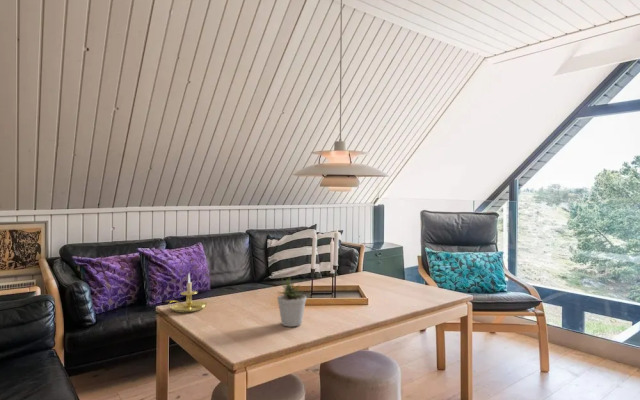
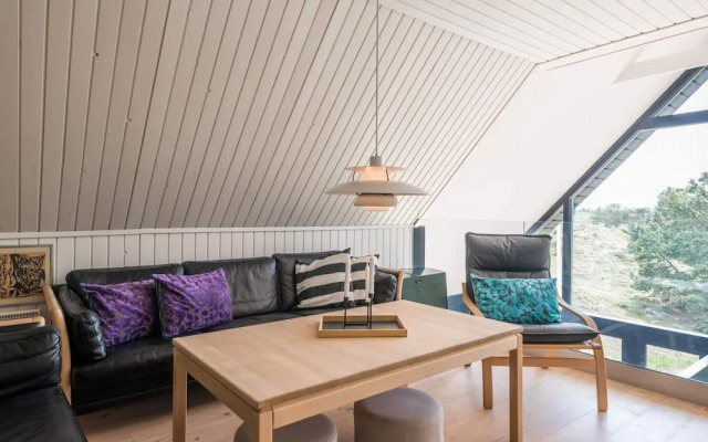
- potted plant (292, 300)
- candle holder (186, 291)
